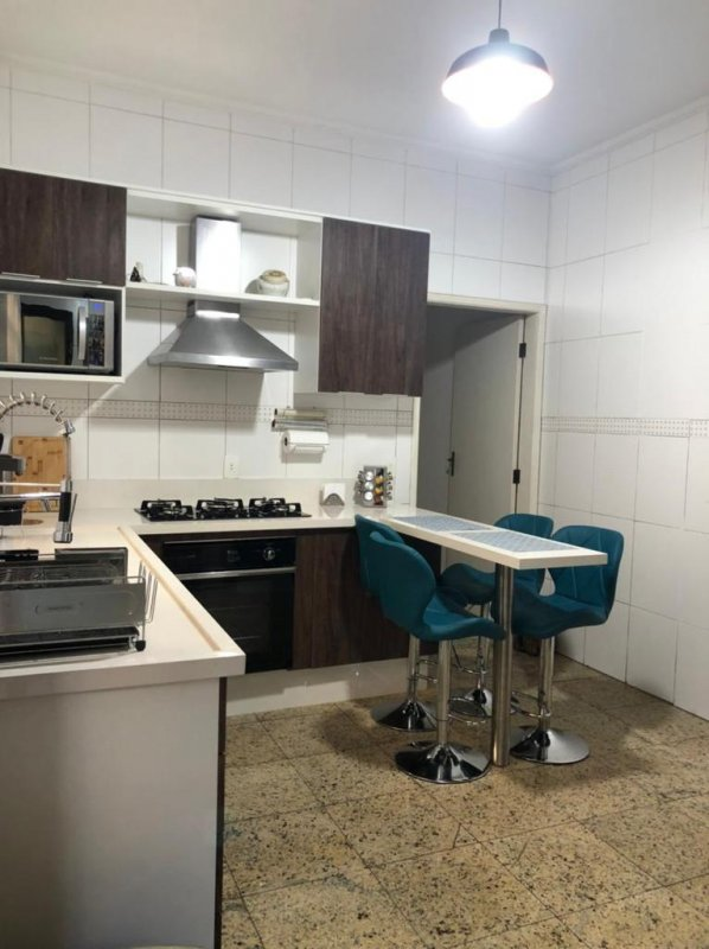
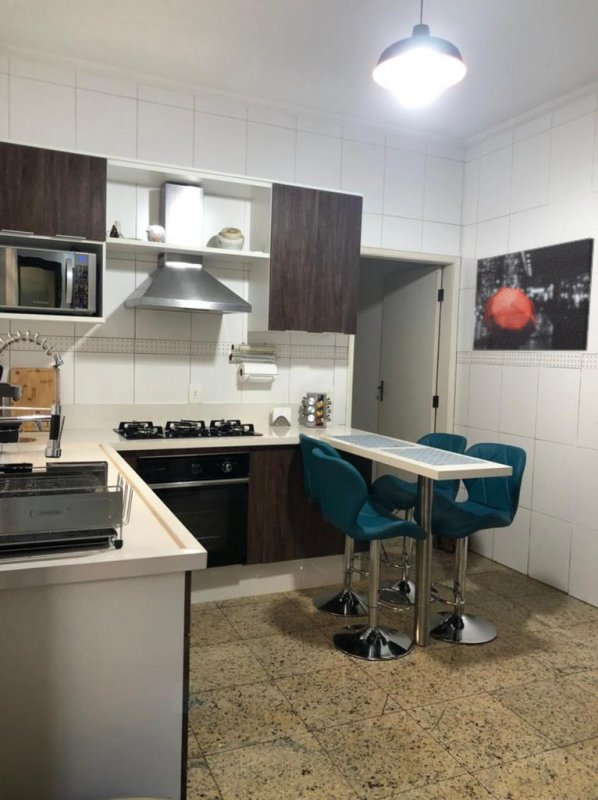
+ wall art (526, 300)
